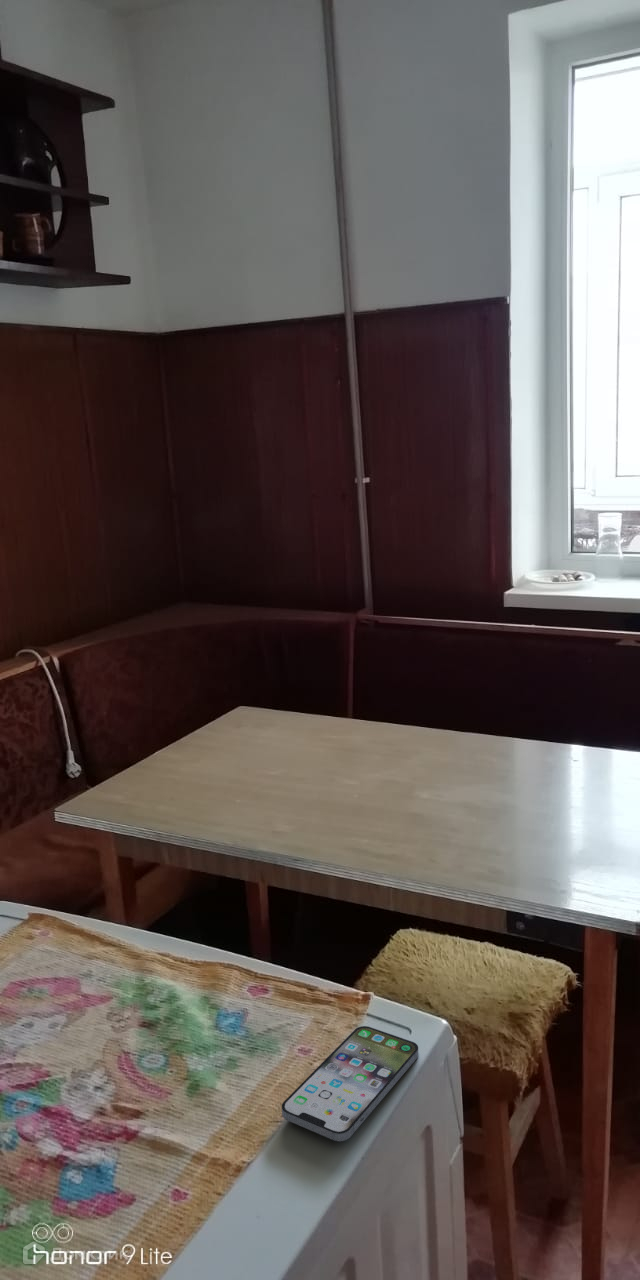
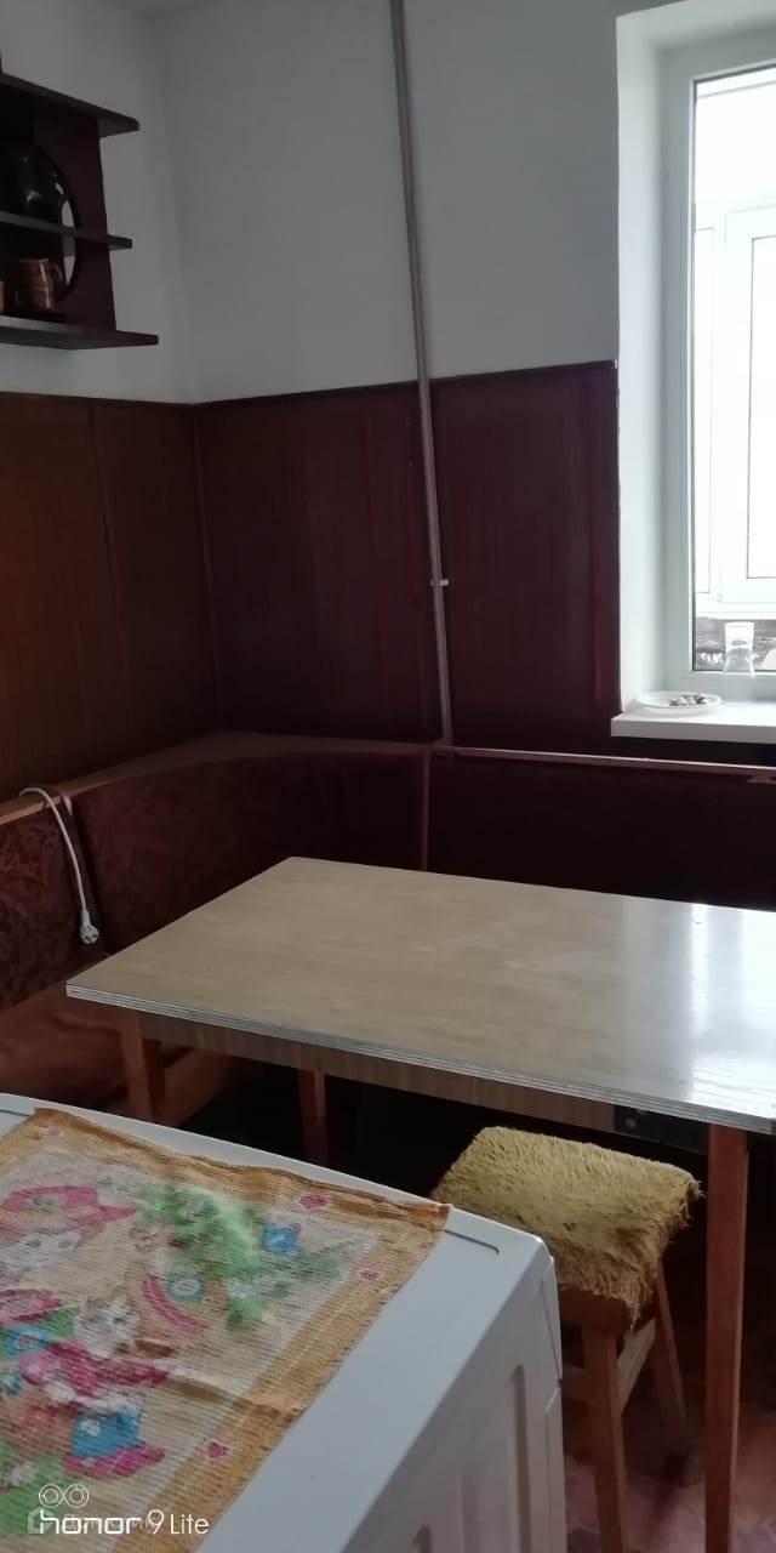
- smartphone (352, 1079)
